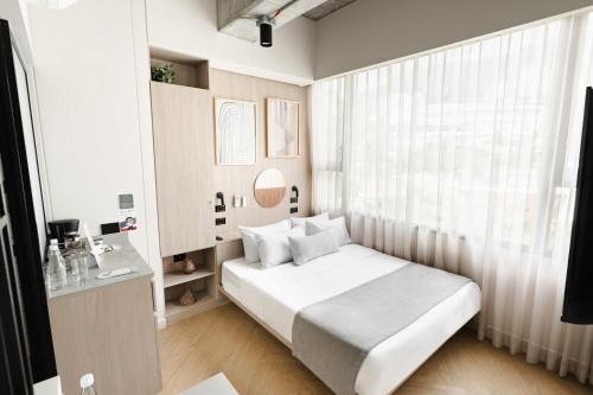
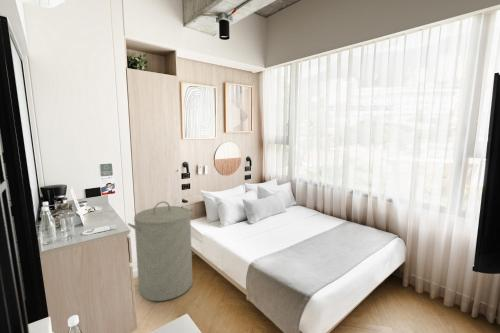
+ laundry hamper (164, 244)
